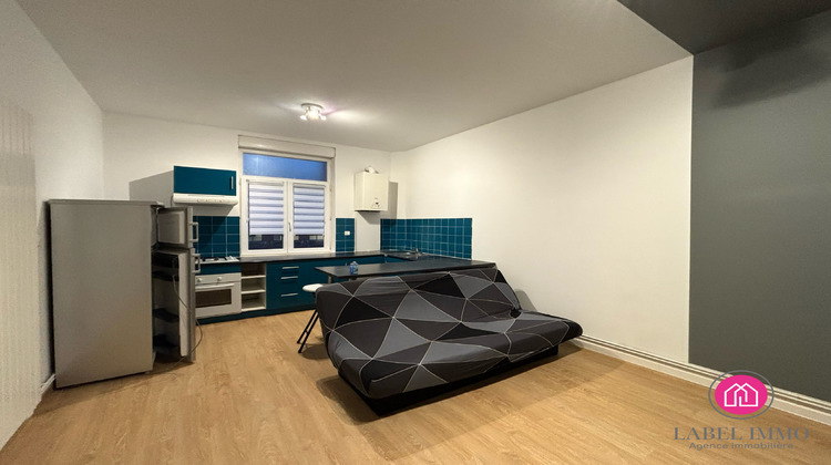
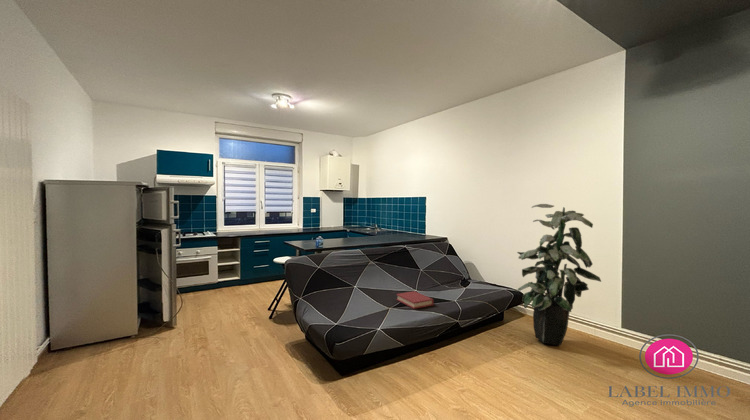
+ indoor plant (551, 272)
+ hardback book (414, 299)
